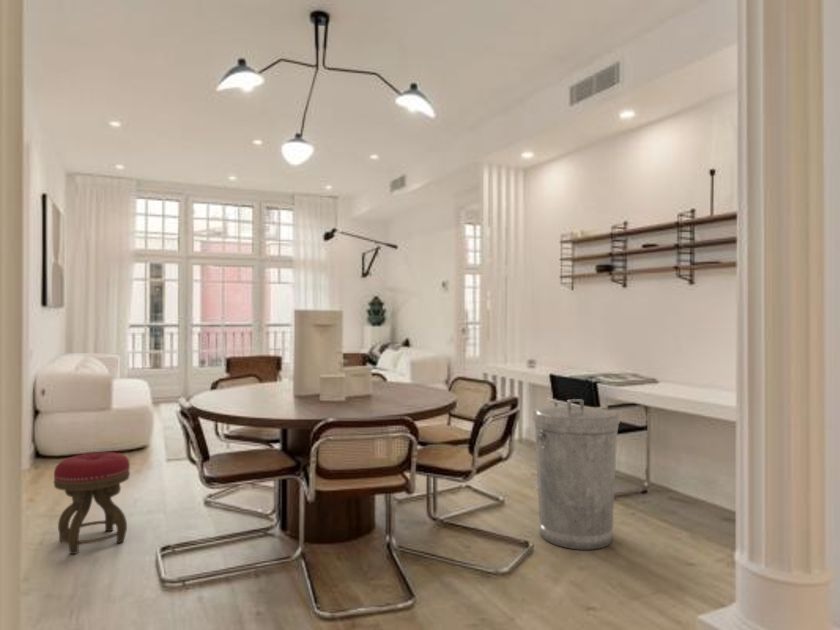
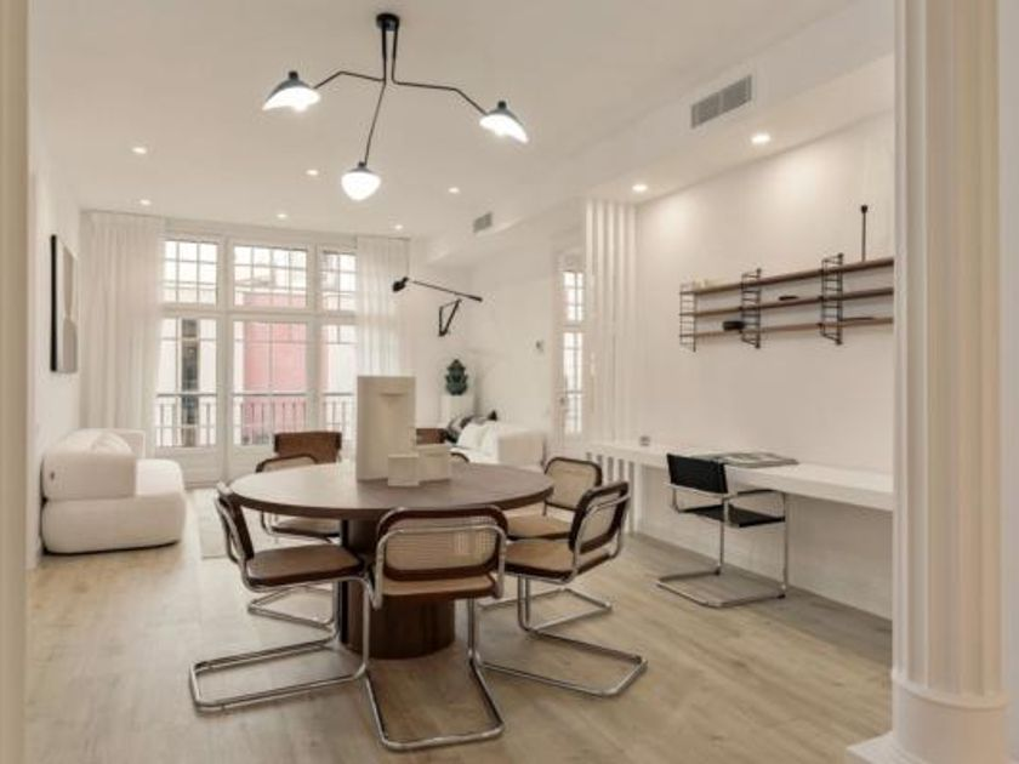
- stool (92, 498)
- trash can (575, 467)
